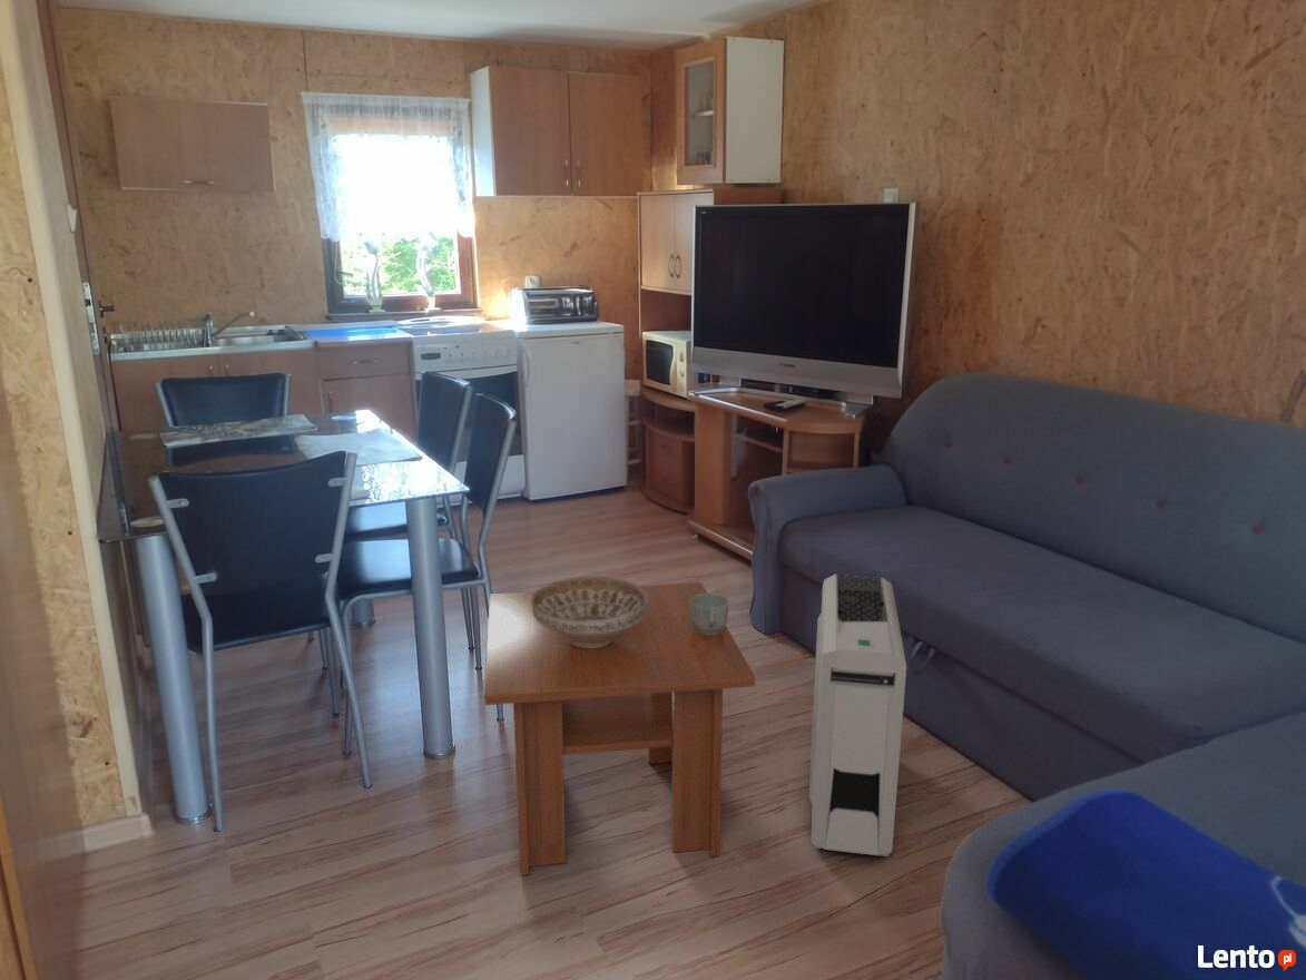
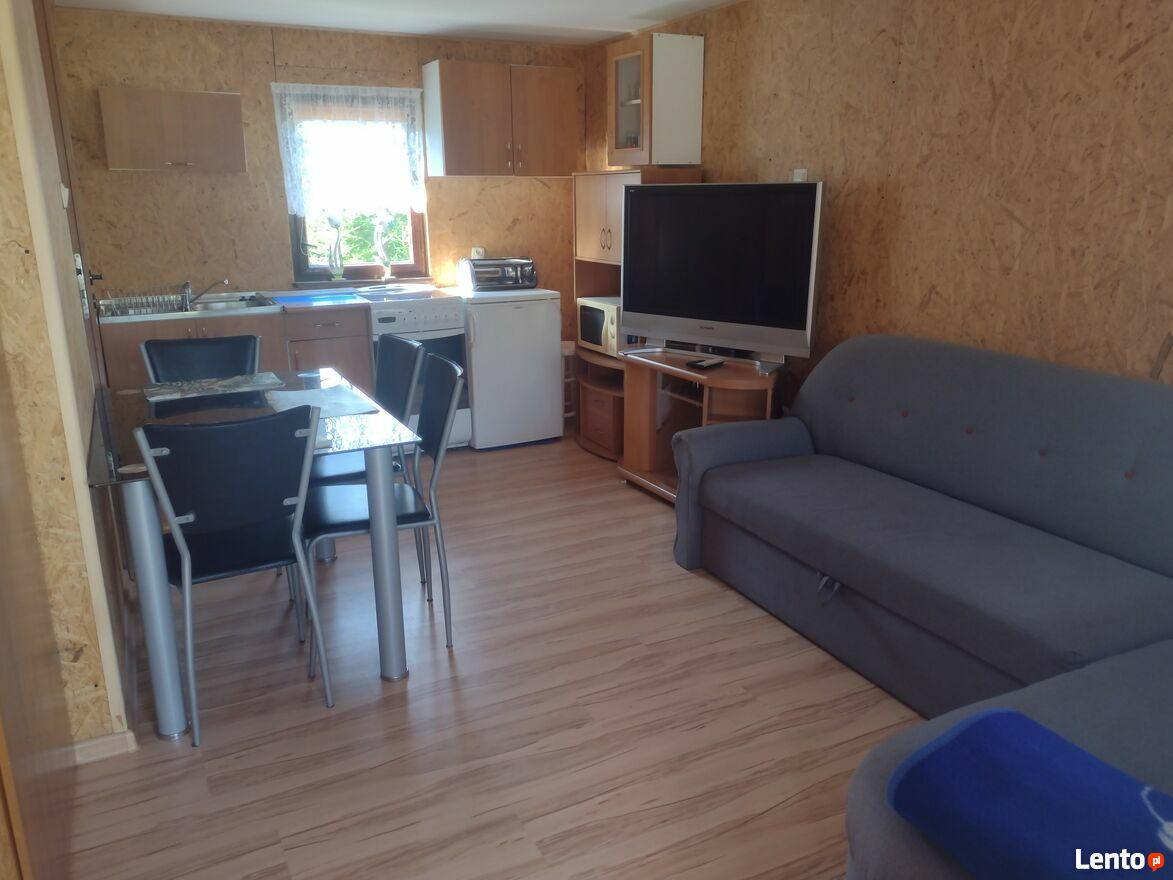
- decorative bowl (589, 617)
- air purifier (854, 703)
- coffee table (609, 721)
- mug (709, 616)
